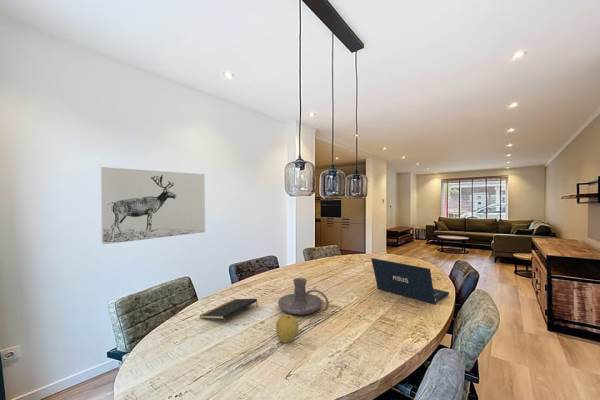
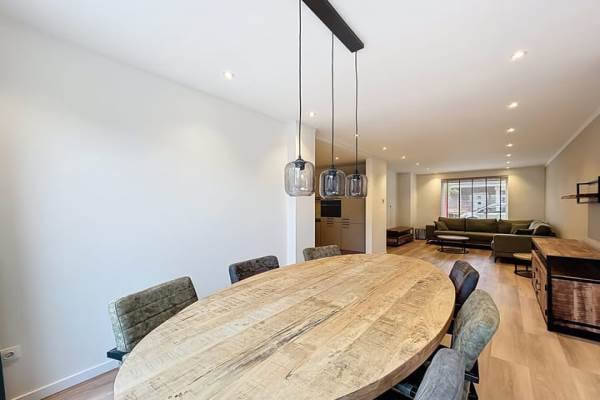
- fruit (287, 328)
- notepad (229, 308)
- laptop (409, 276)
- candle holder (304, 295)
- wall art (160, 204)
